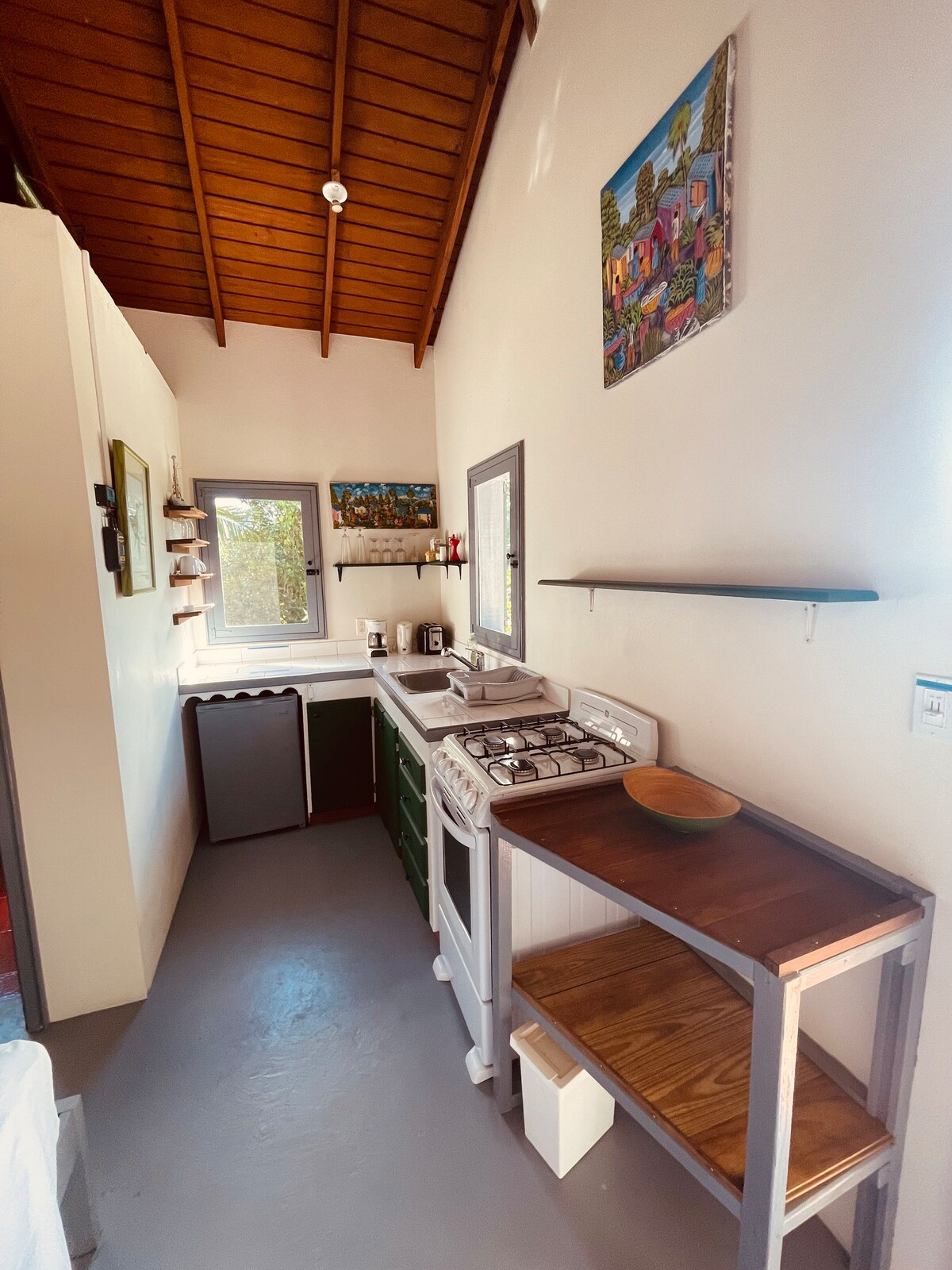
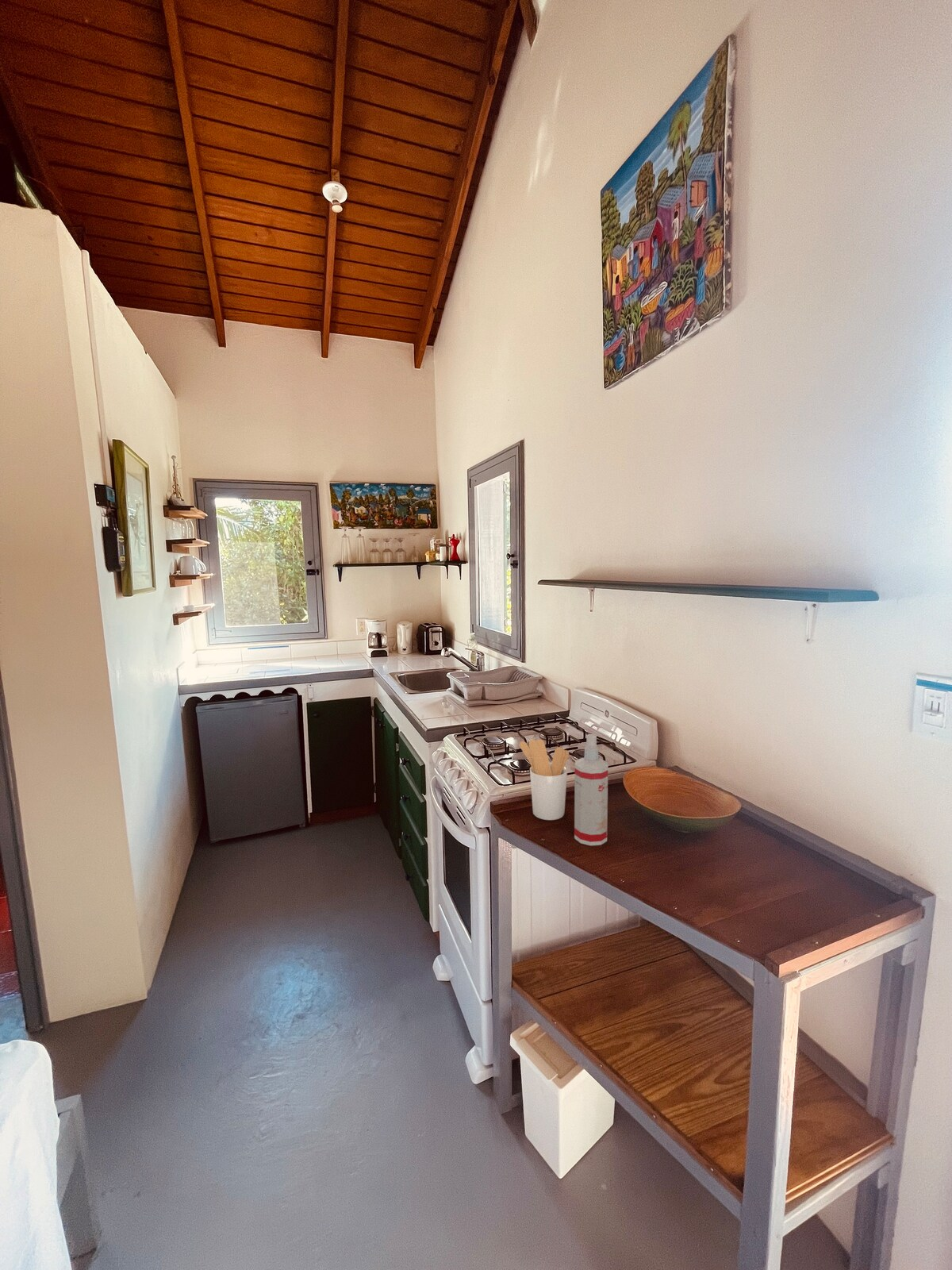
+ spray bottle (591, 787)
+ utensil holder (543, 776)
